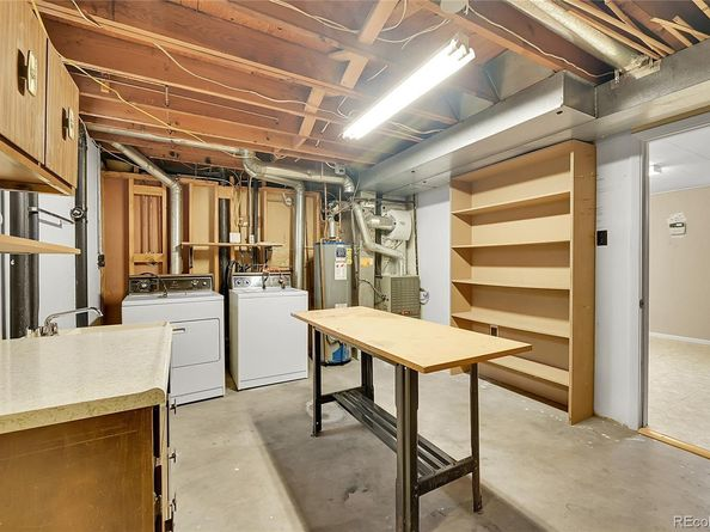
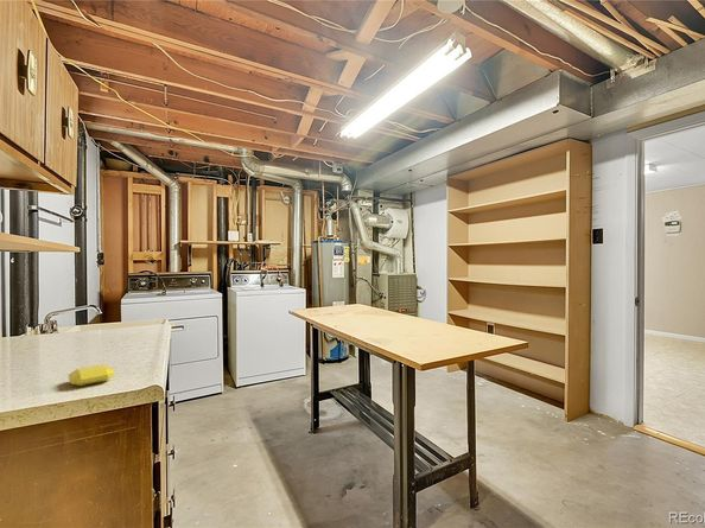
+ soap bar (91, 374)
